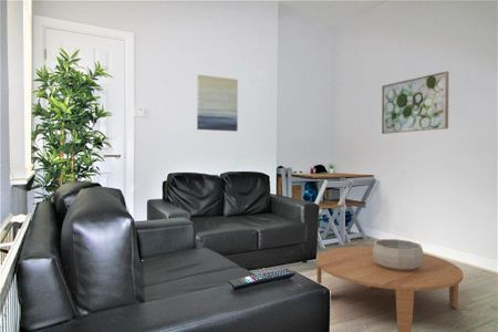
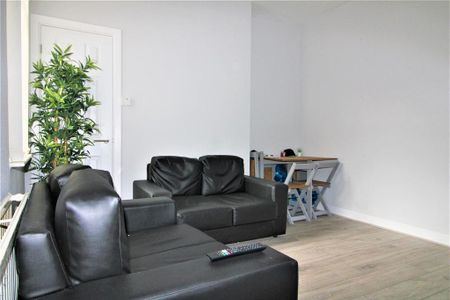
- wall art (217, 103)
- wall art (412, 105)
- decorative bowl (396, 255)
- coffee table (384, 282)
